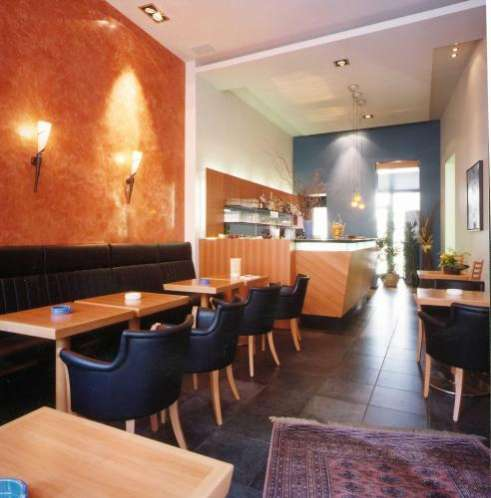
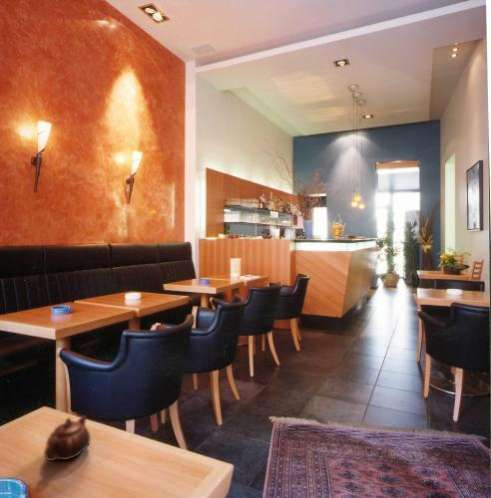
+ teapot (67, 435)
